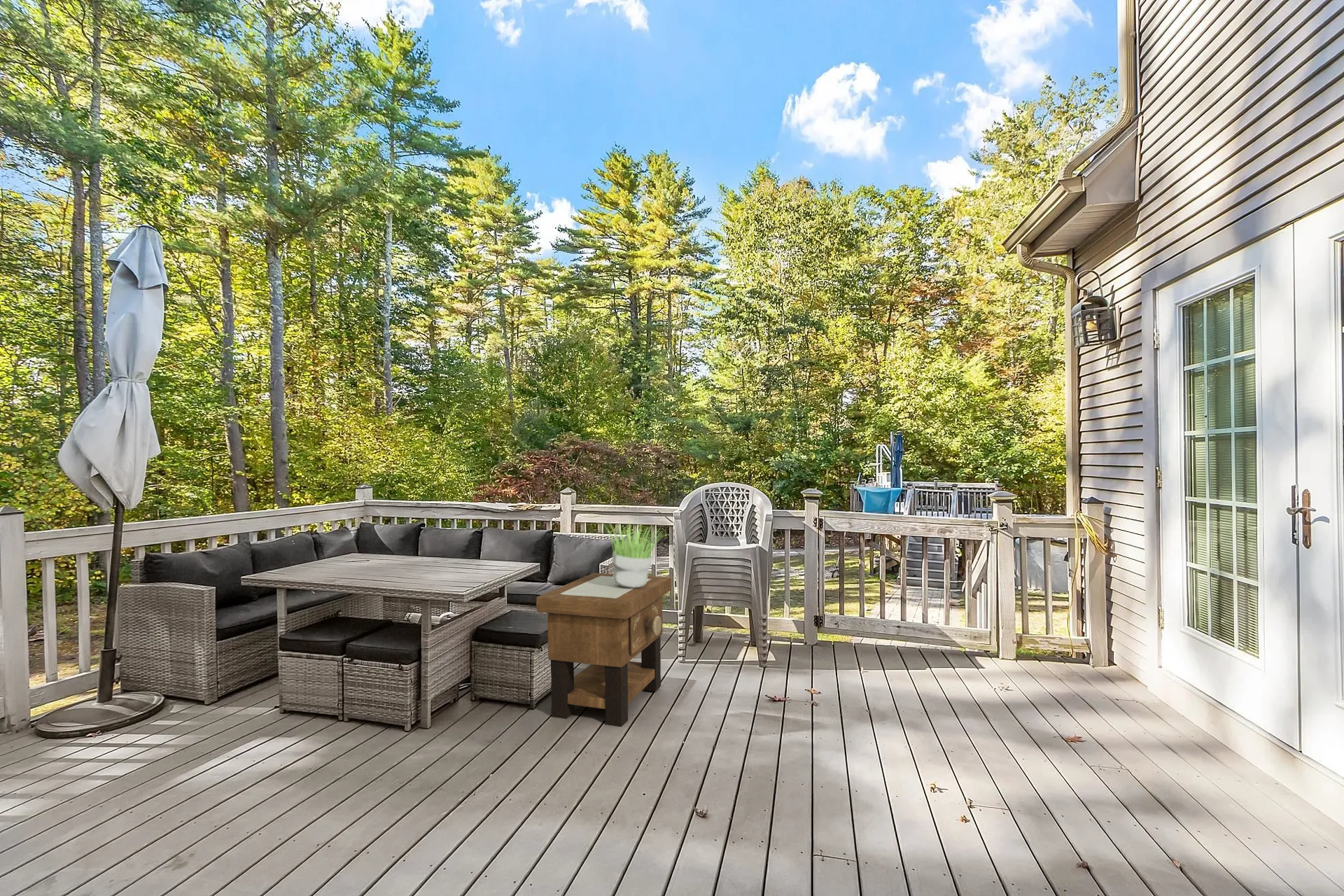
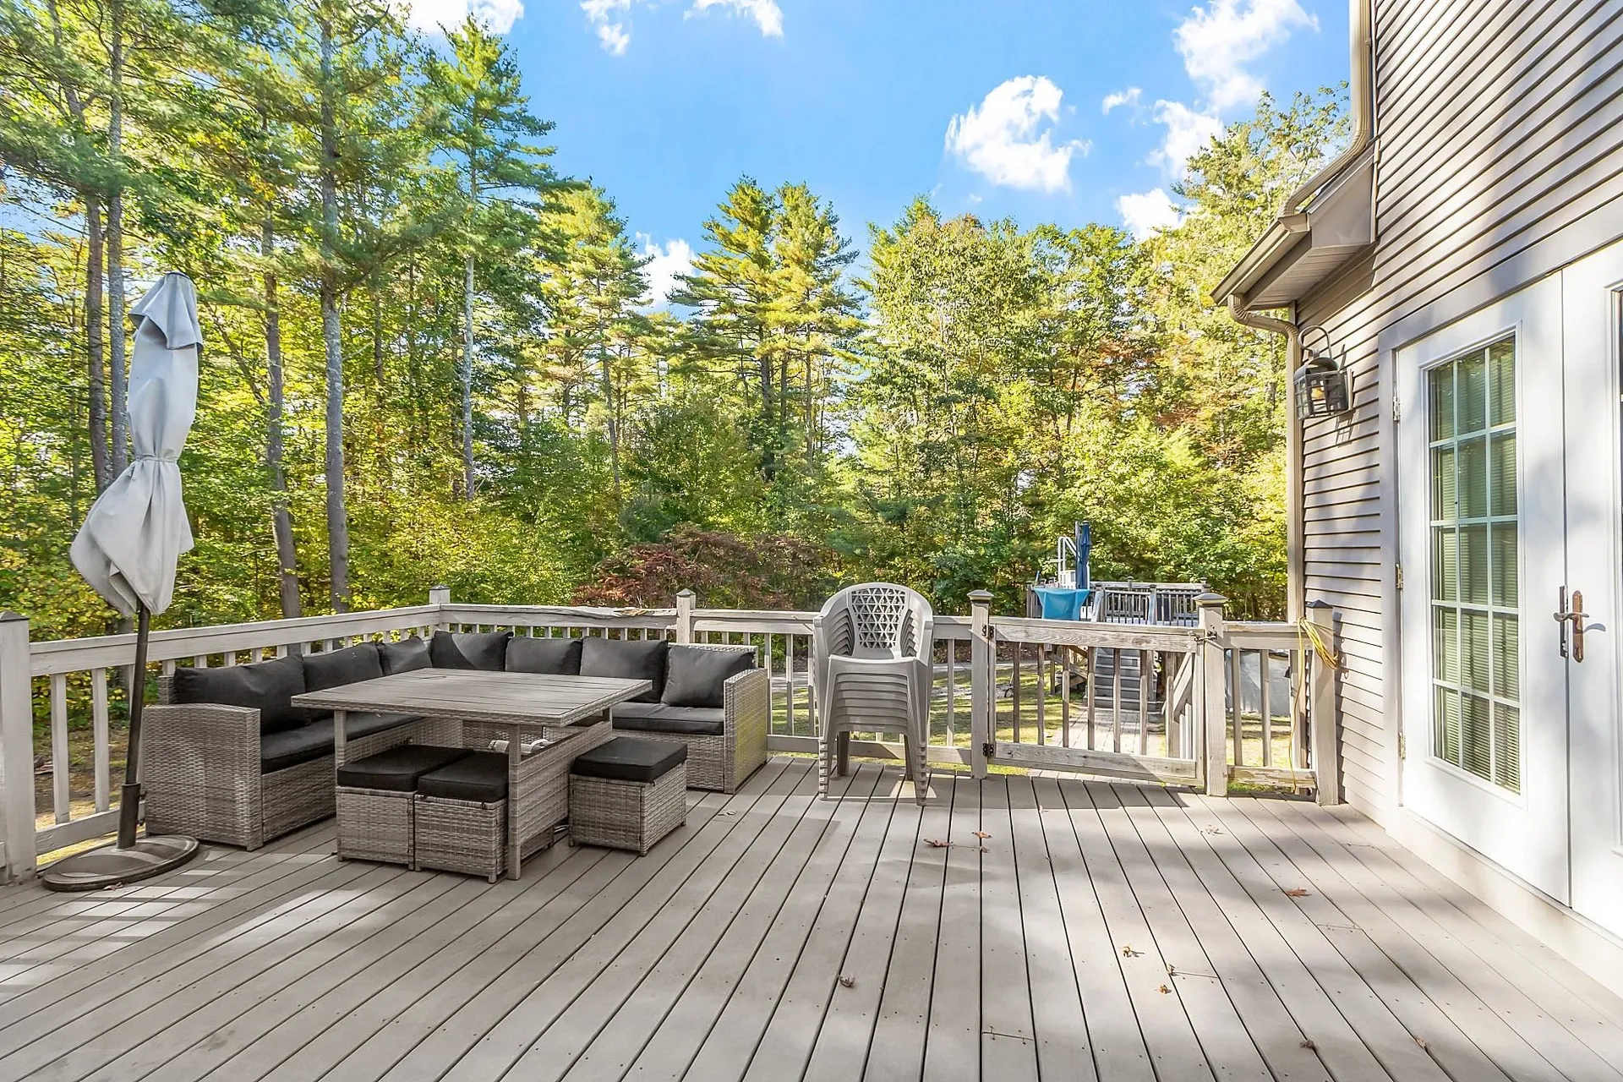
- potted plant (628, 556)
- side table (612, 643)
